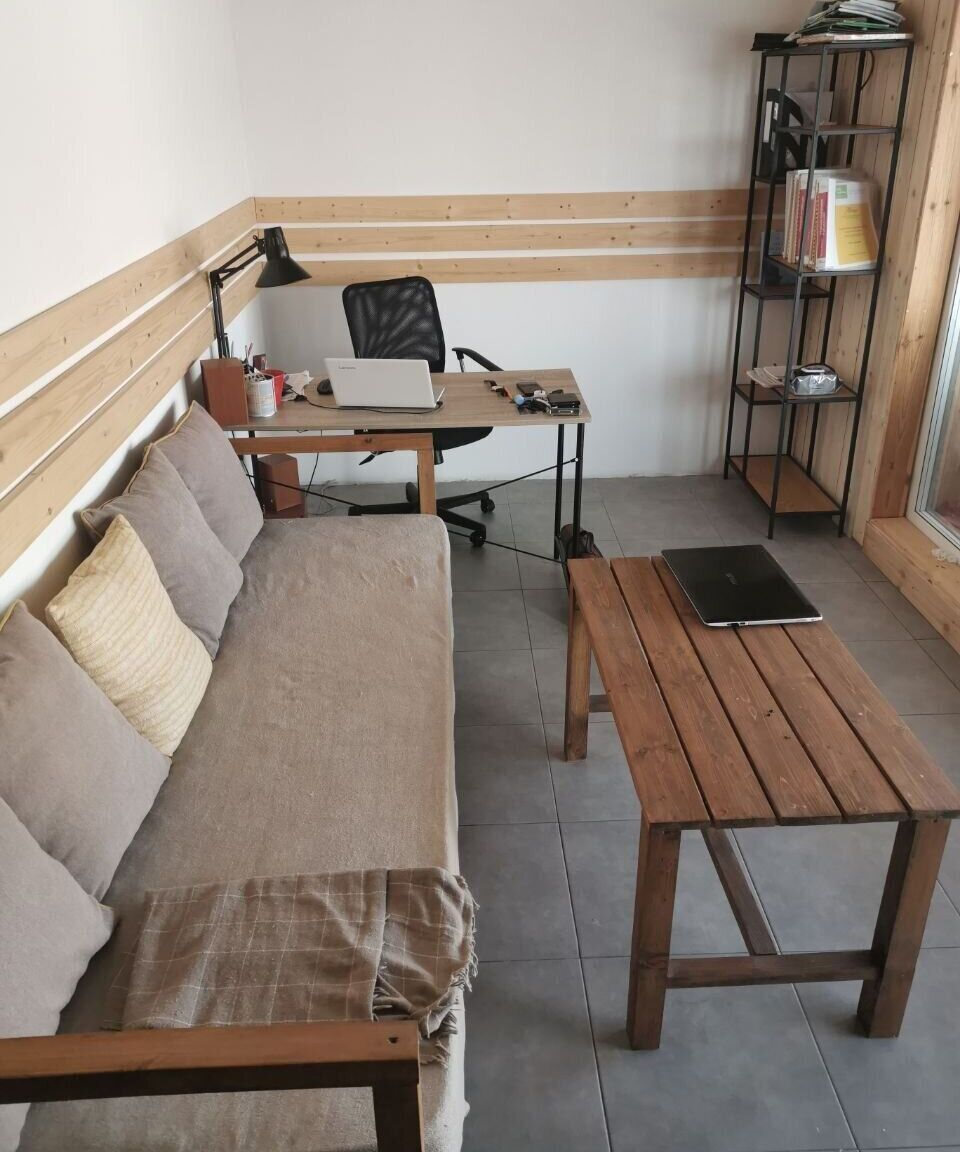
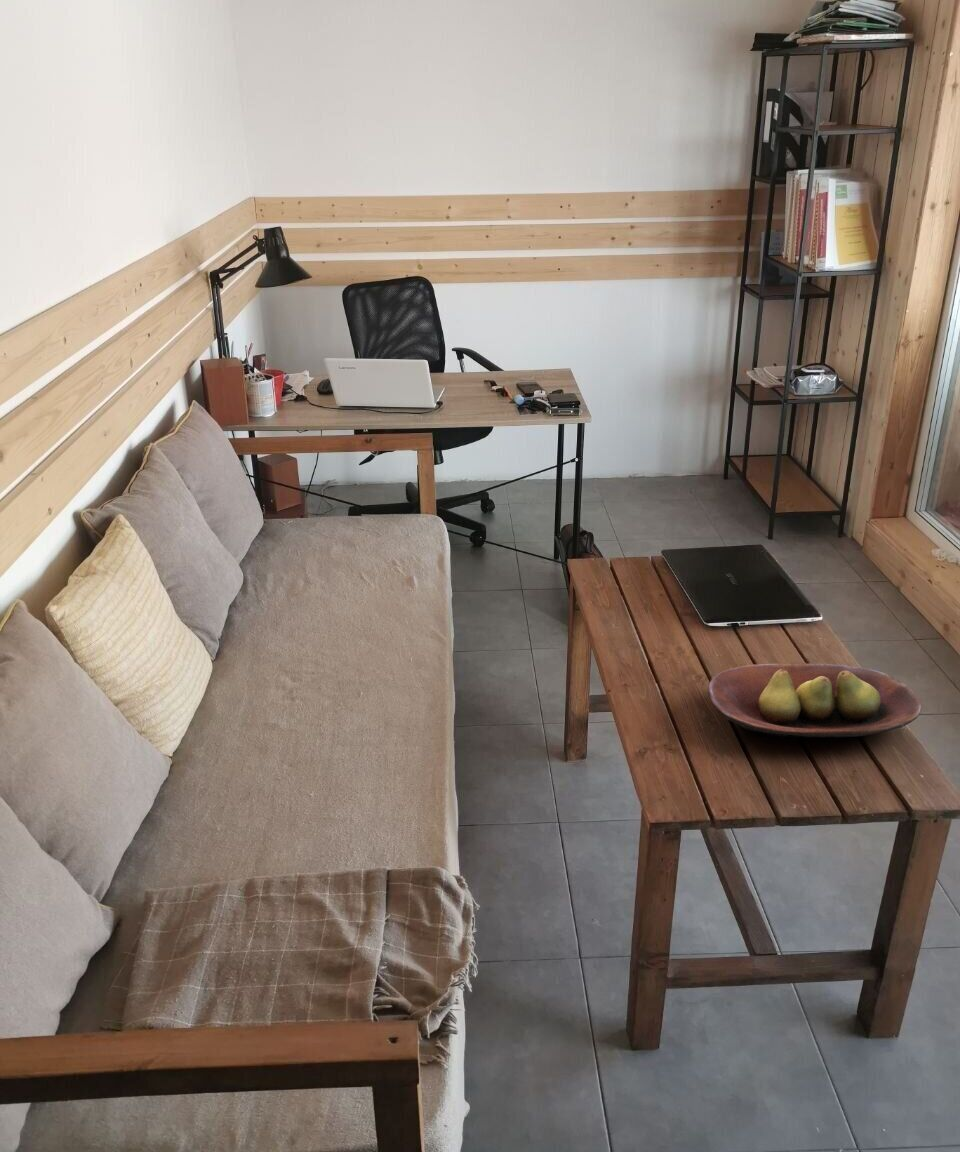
+ fruit bowl (811, 697)
